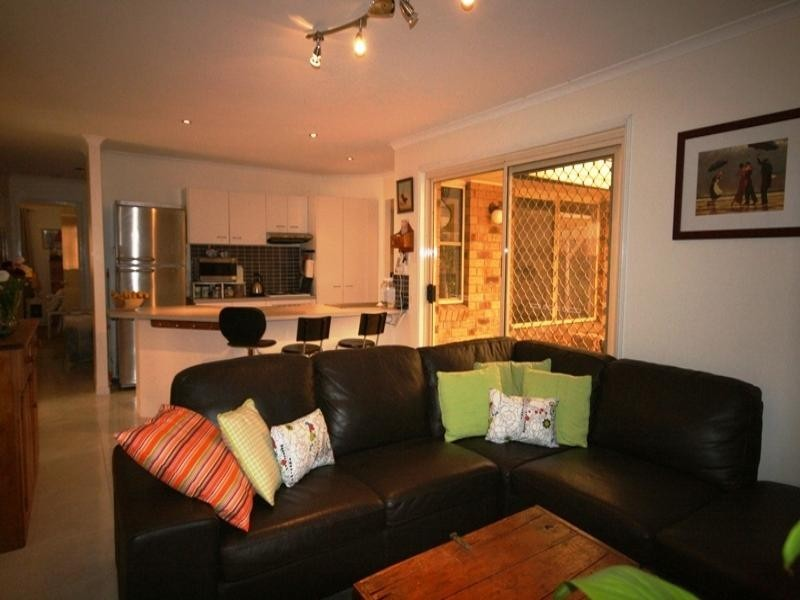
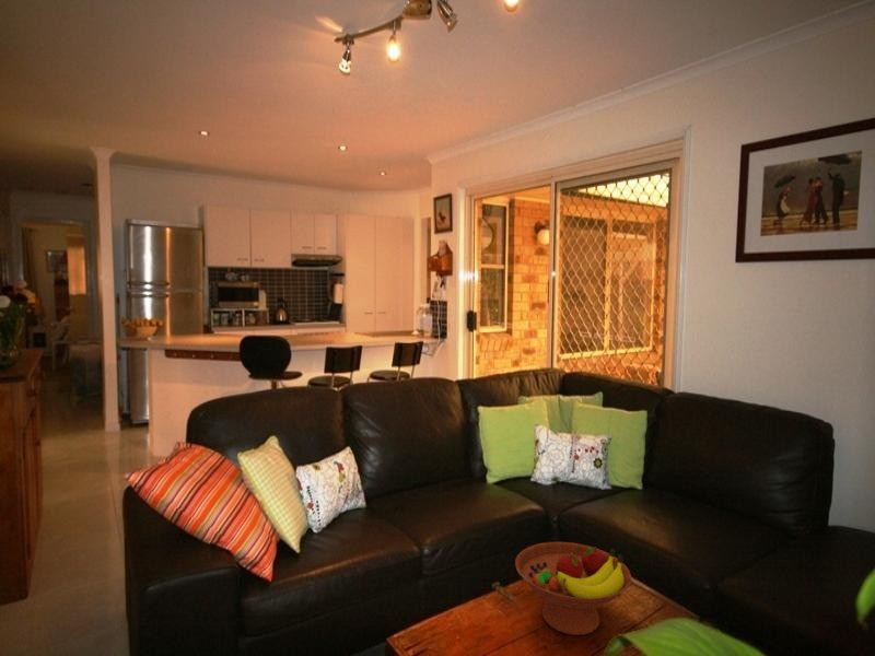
+ fruit bowl (571, 583)
